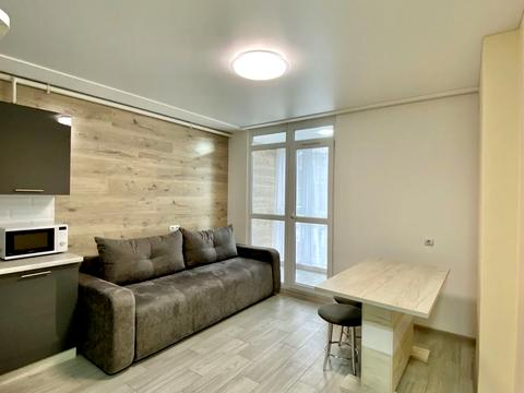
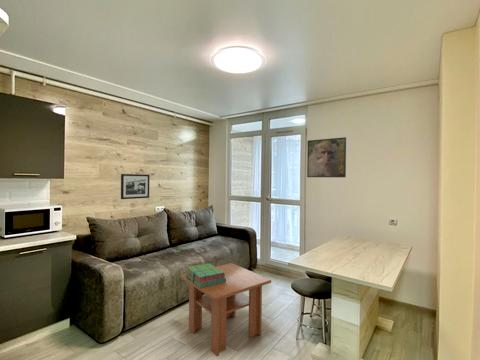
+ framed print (325, 158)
+ picture frame (135, 186)
+ stack of books (205, 274)
+ coffee table (224, 304)
